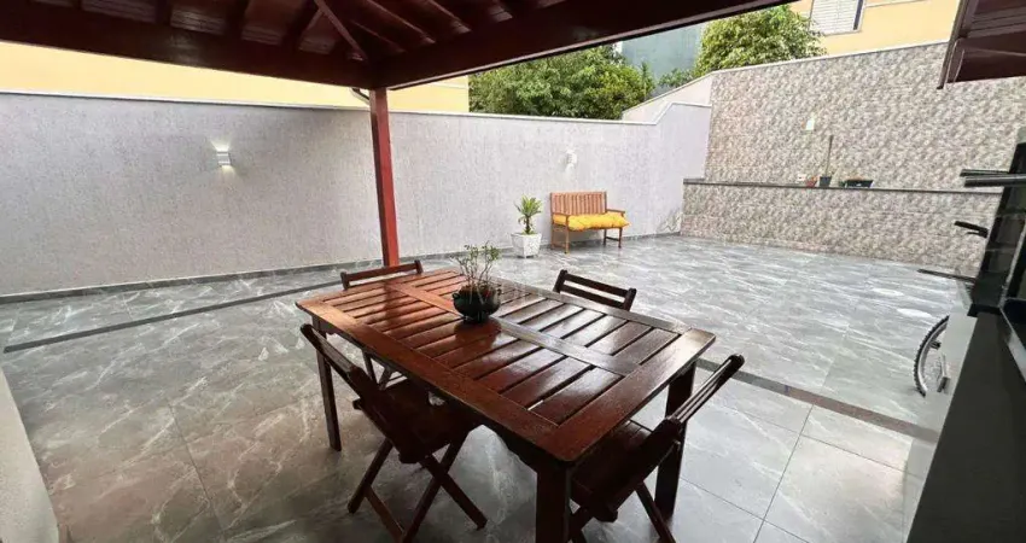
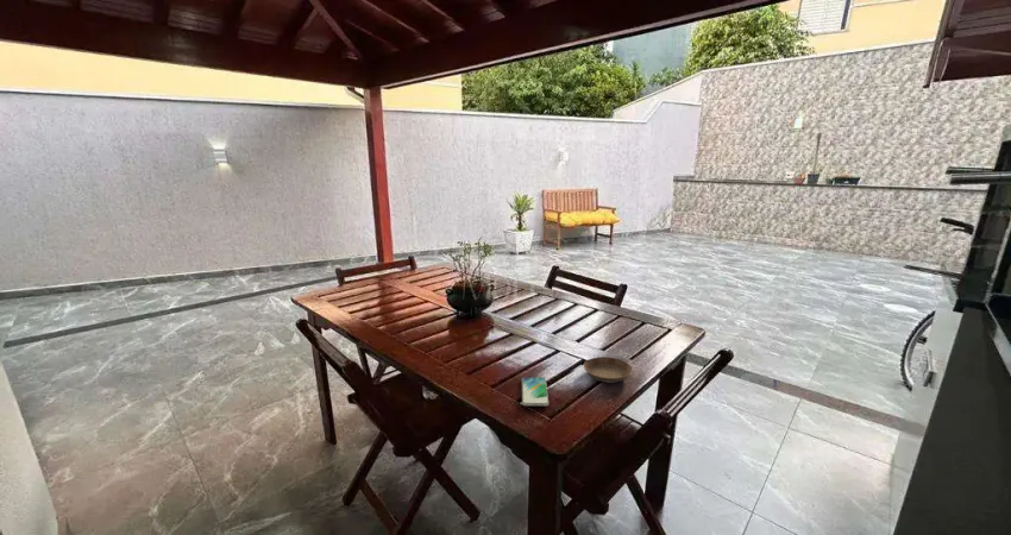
+ smartphone (534, 390)
+ saucer (607, 370)
